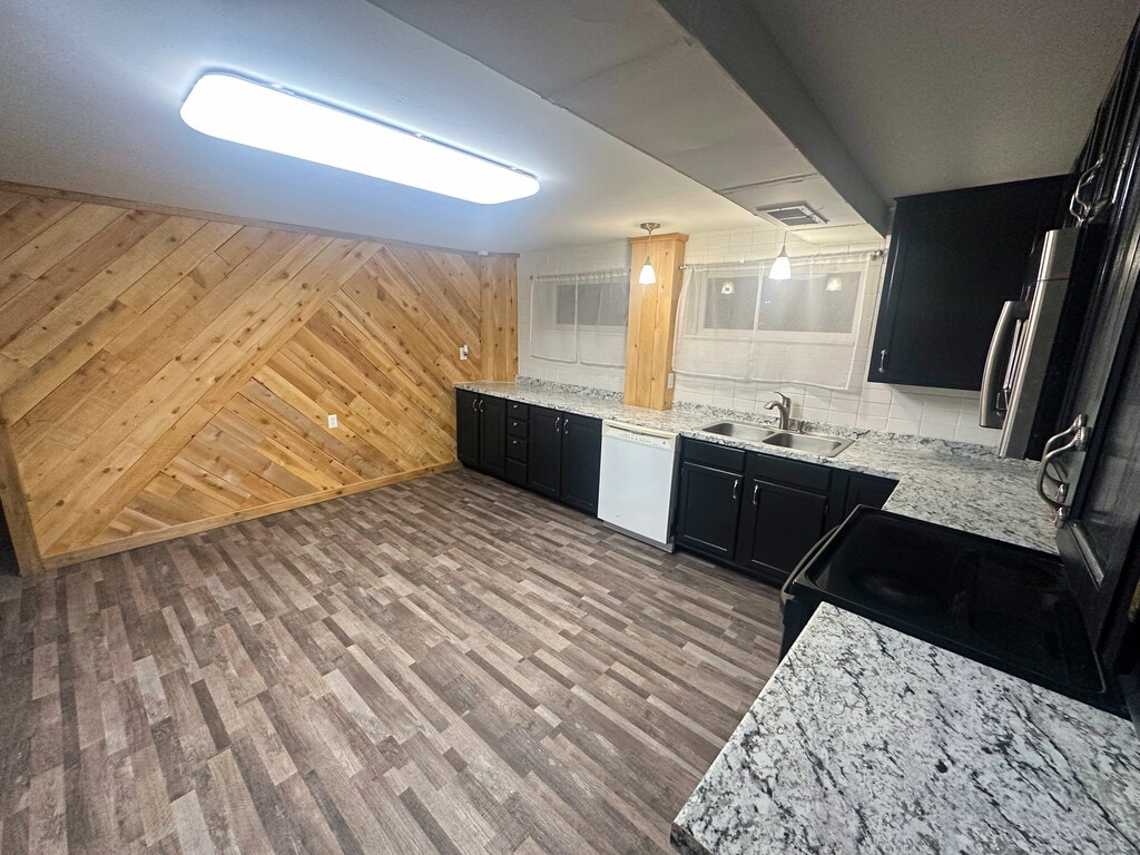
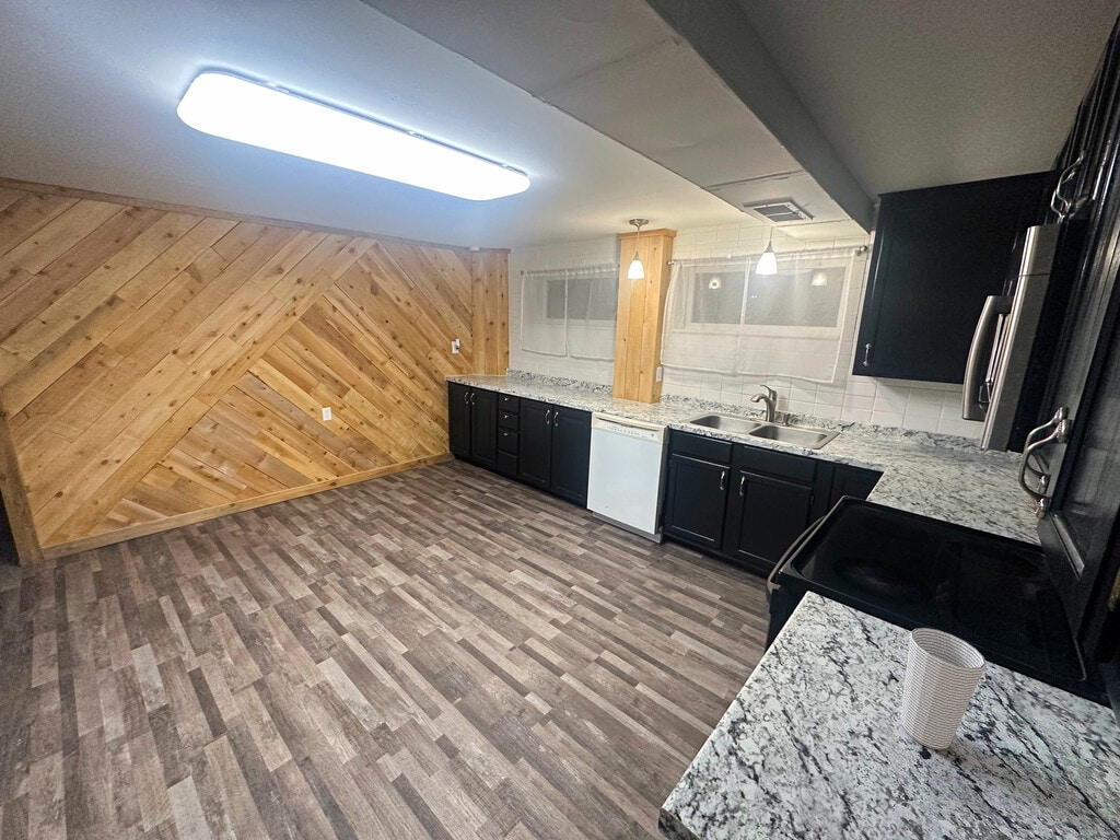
+ cup (935, 690)
